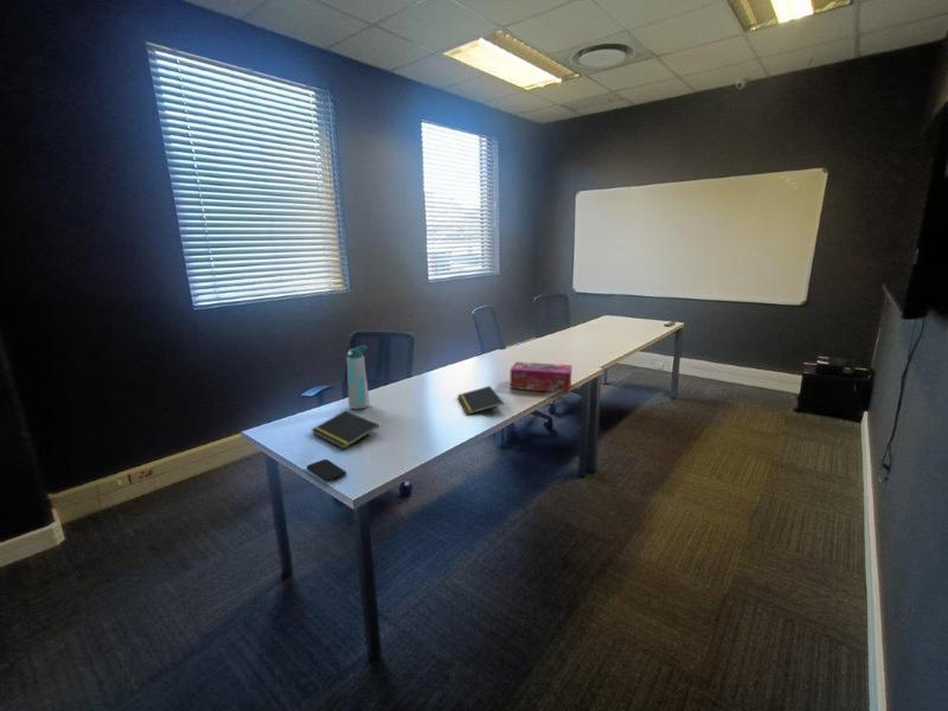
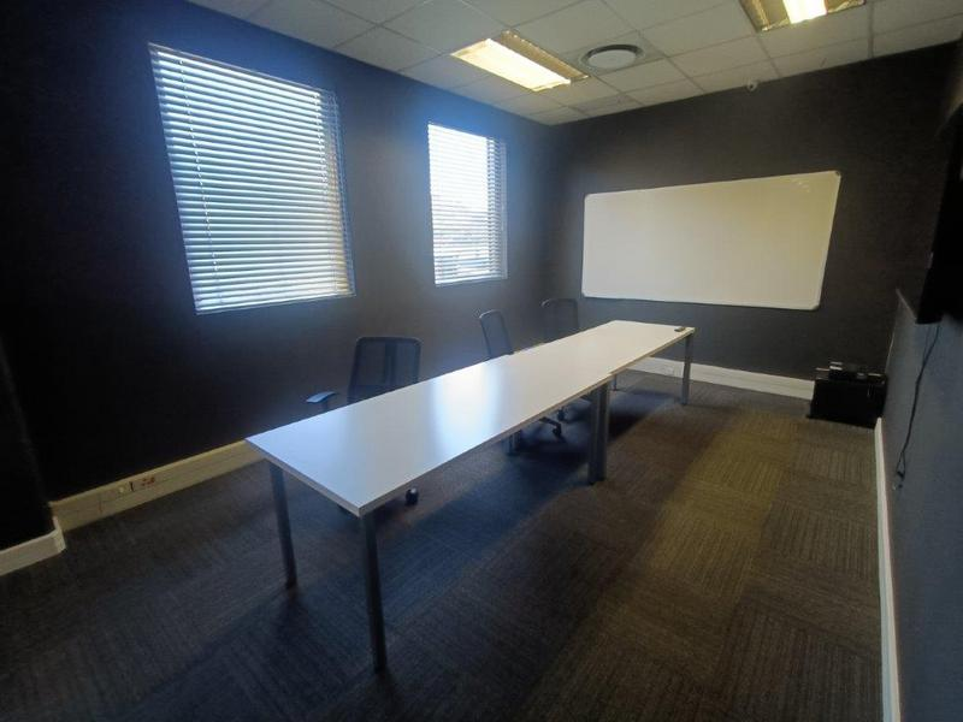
- water bottle (358, 377)
- smartphone (326, 469)
- tissue box (540, 376)
- notepad (479, 399)
- notepad (345, 428)
